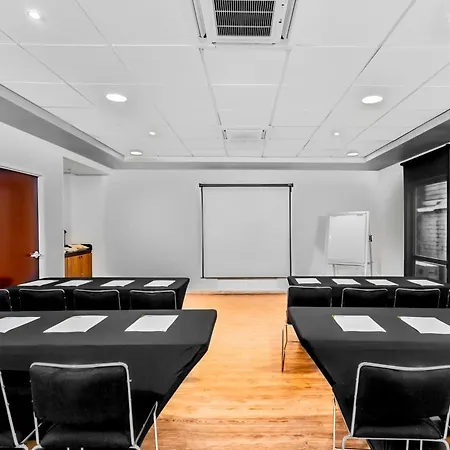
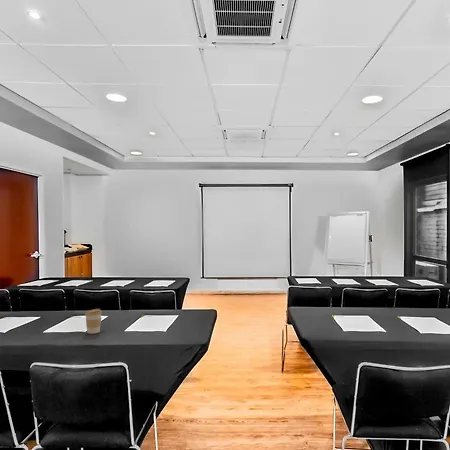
+ coffee cup (93, 320)
